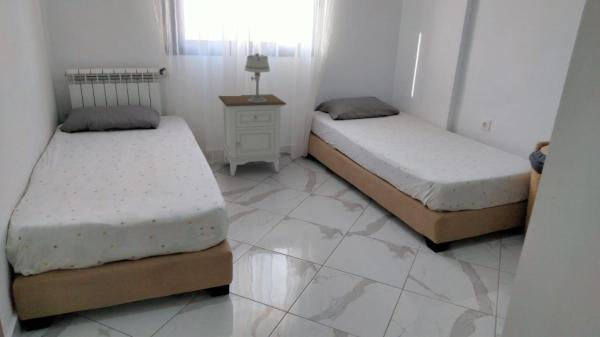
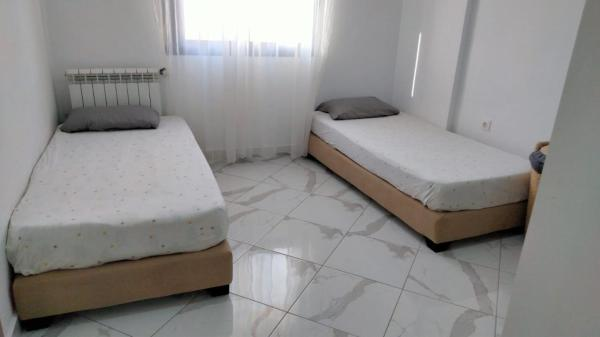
- table lamp (257, 77)
- nightstand (251, 134)
